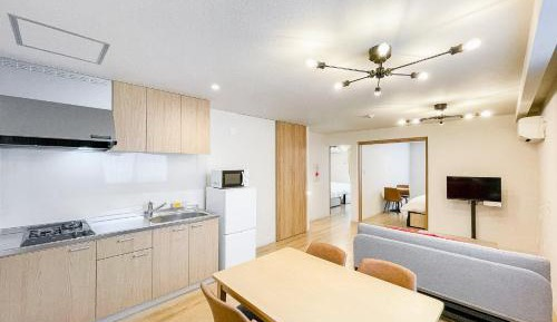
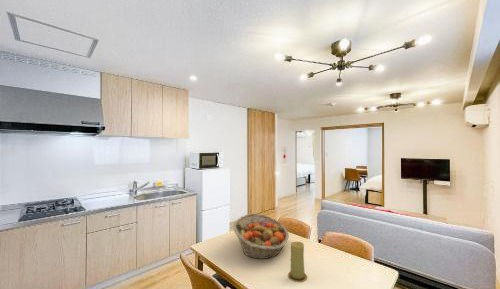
+ fruit basket (261, 234)
+ candle (297, 259)
